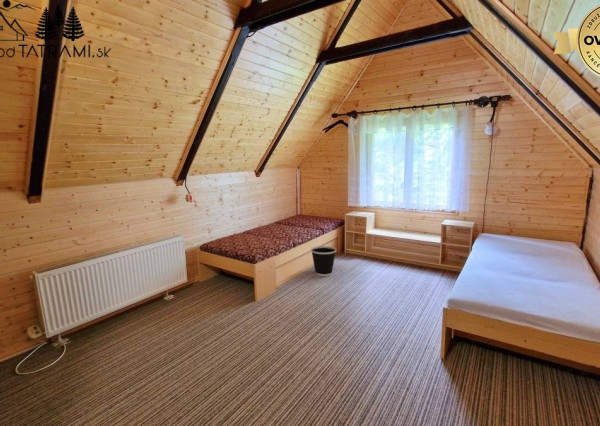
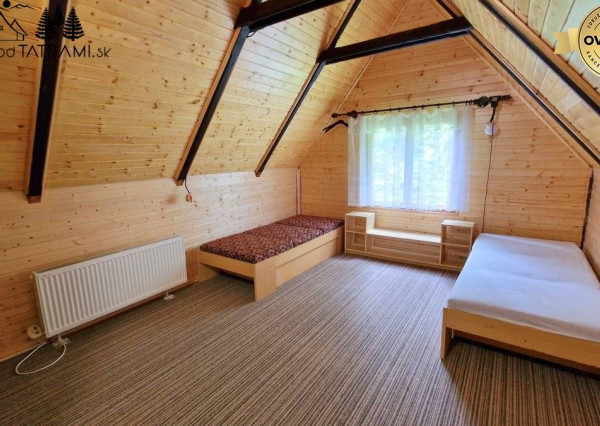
- wastebasket (323, 261)
